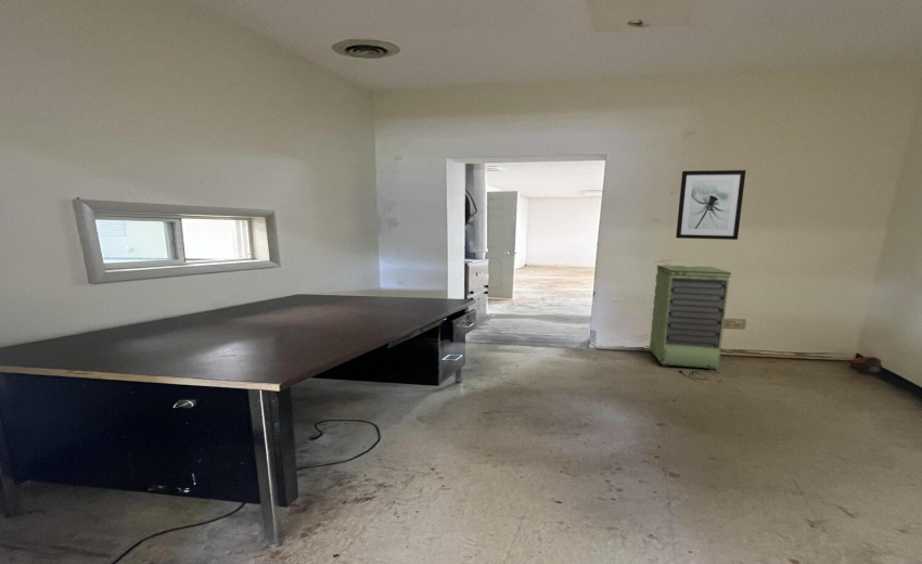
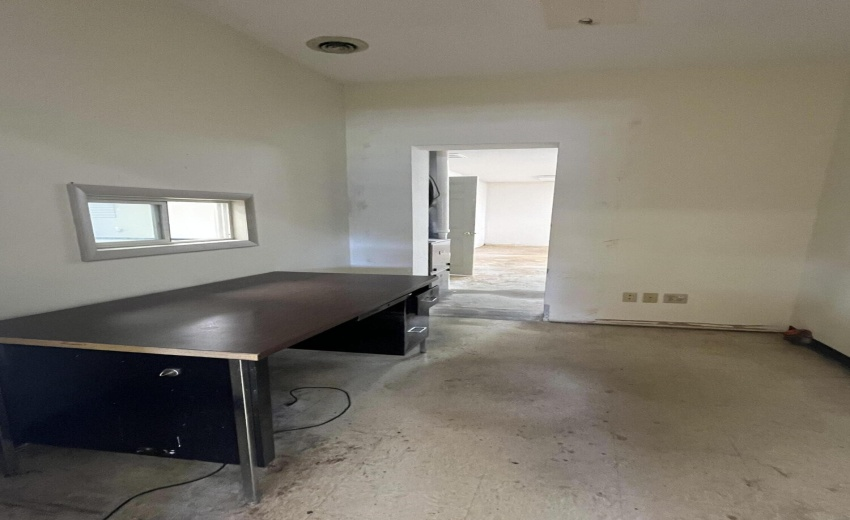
- wall art (709, 205)
- storage cabinet (693, 319)
